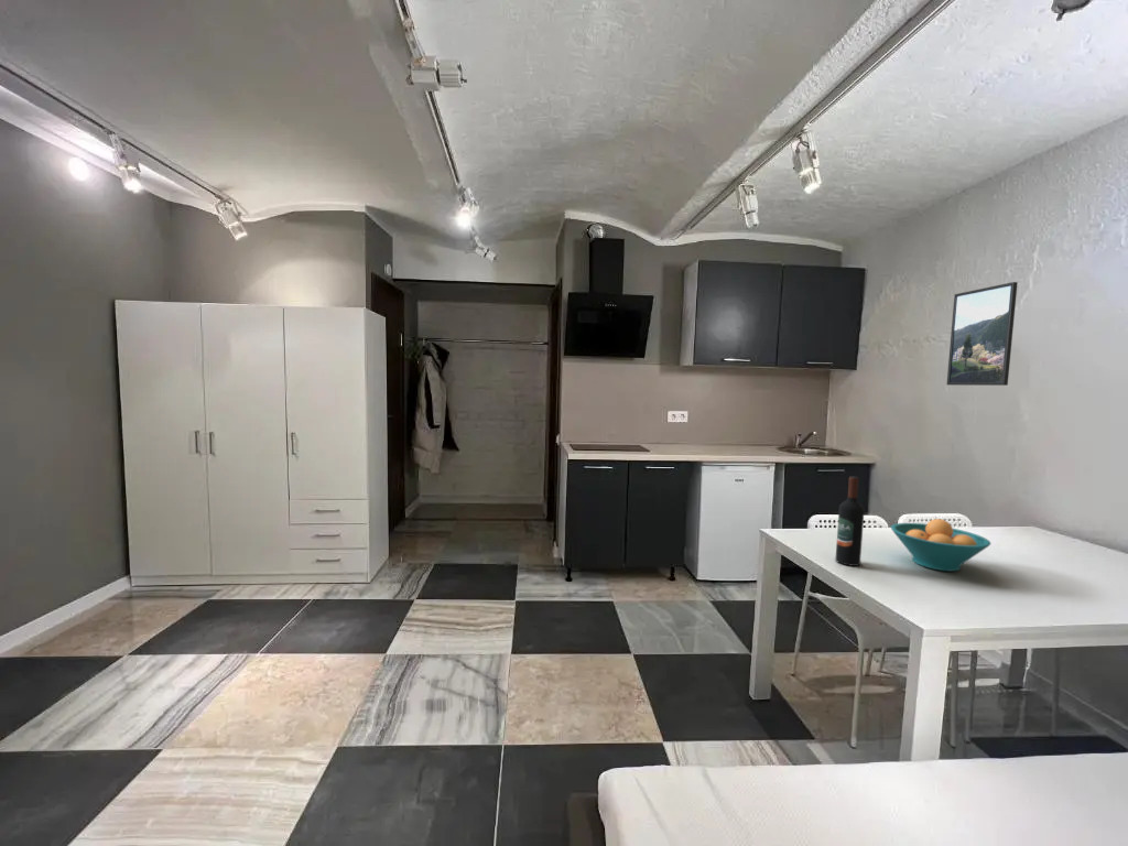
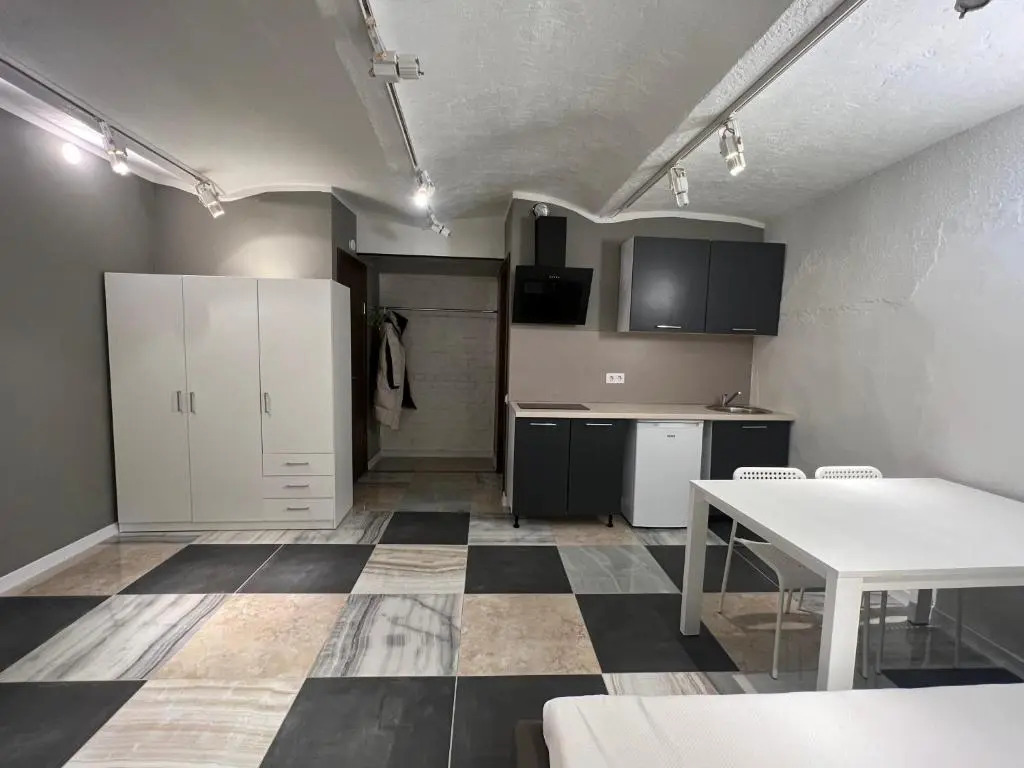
- wine bottle (850, 519)
- fruit bowl (937, 542)
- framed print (979, 337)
